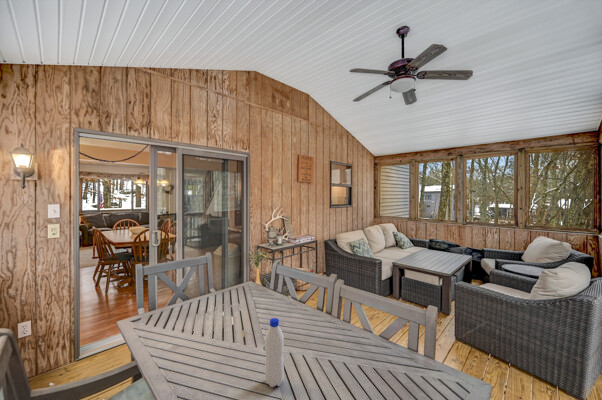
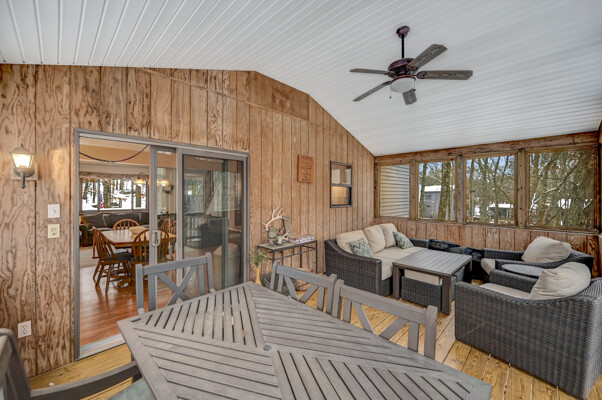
- water bottle (274, 350)
